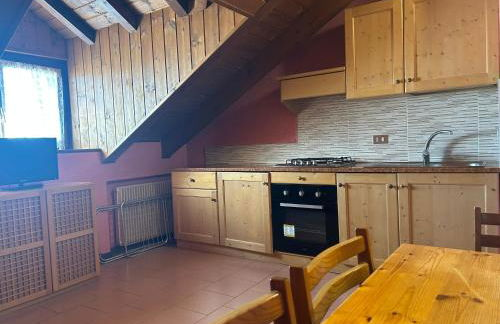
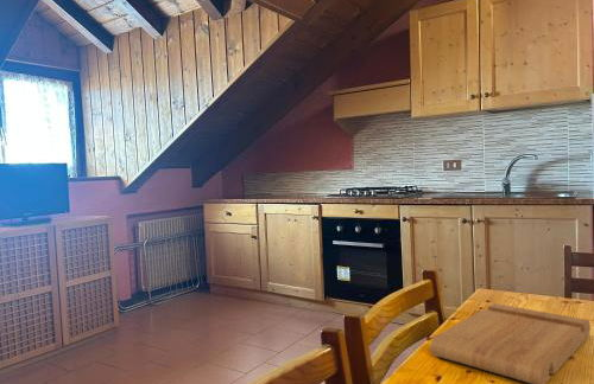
+ cutting board (513, 337)
